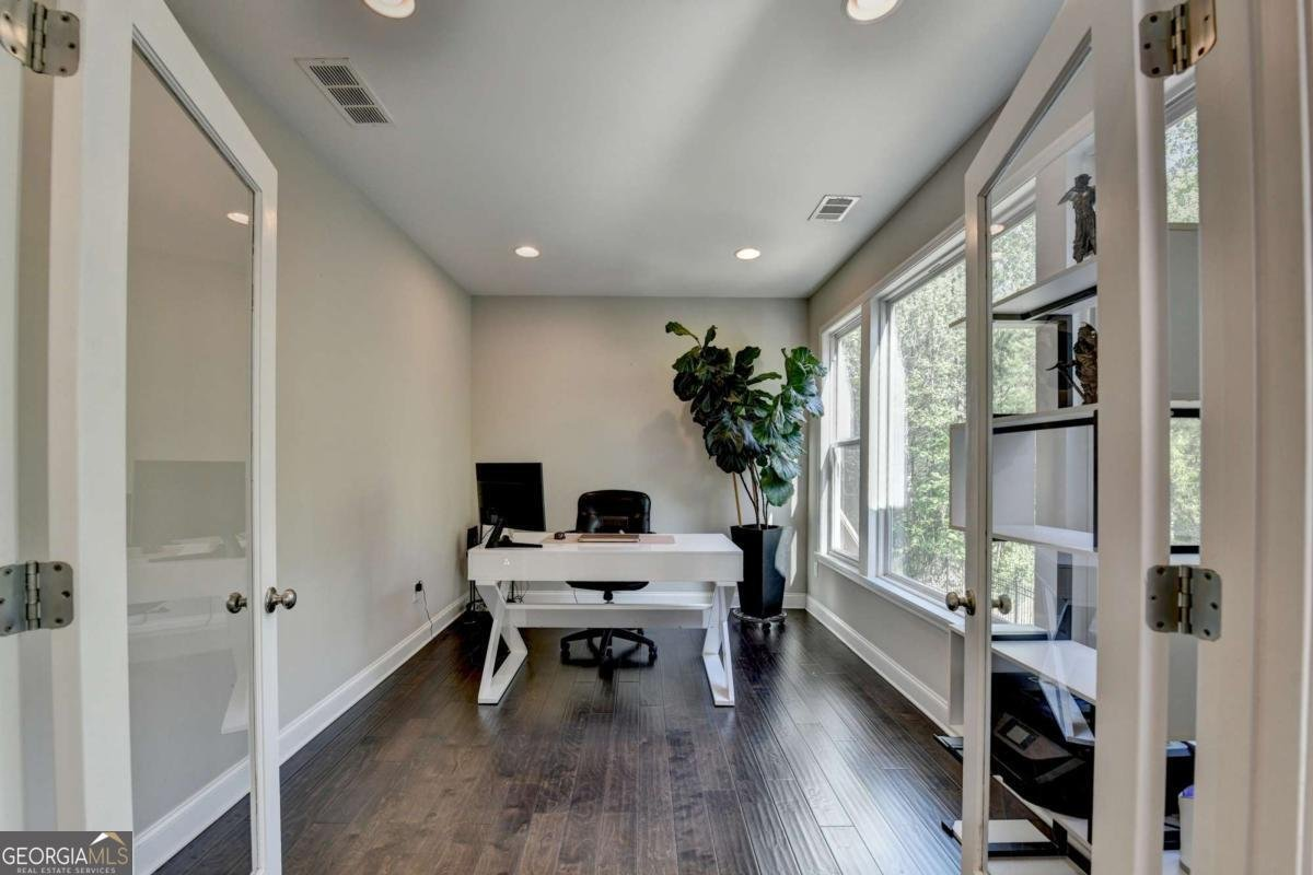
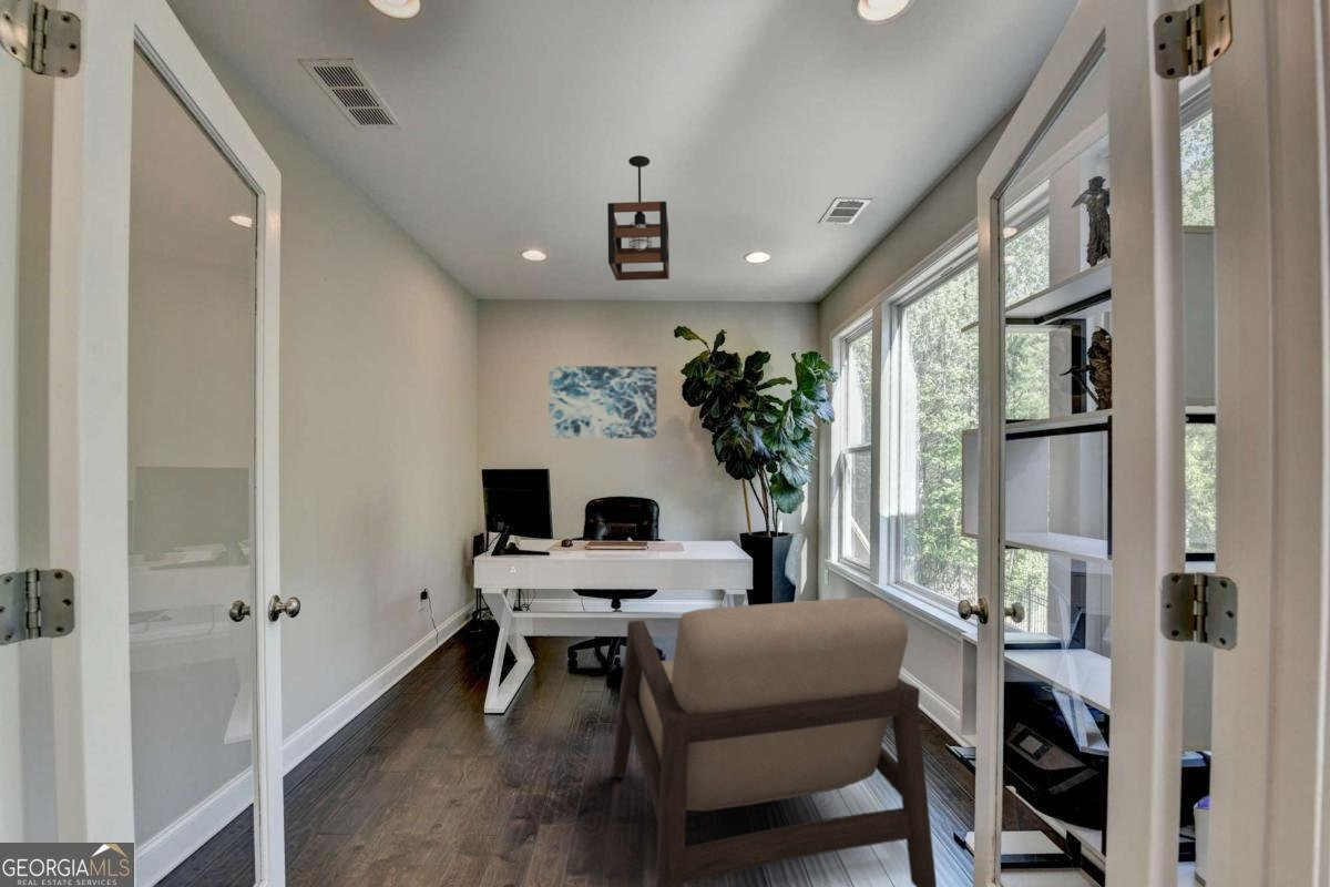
+ pendant light (640, 215)
+ armchair (749, 702)
+ wall art (603, 401)
